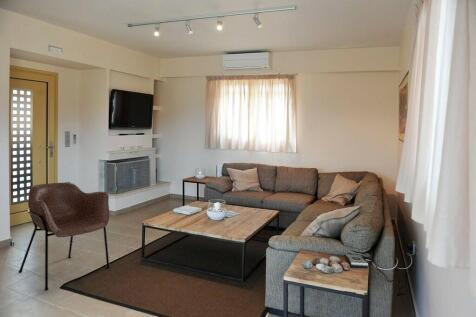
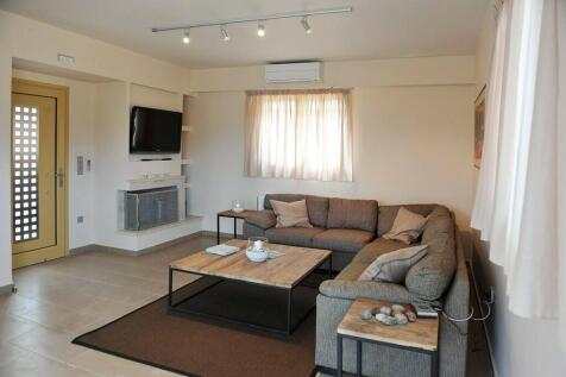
- armchair (64, 229)
